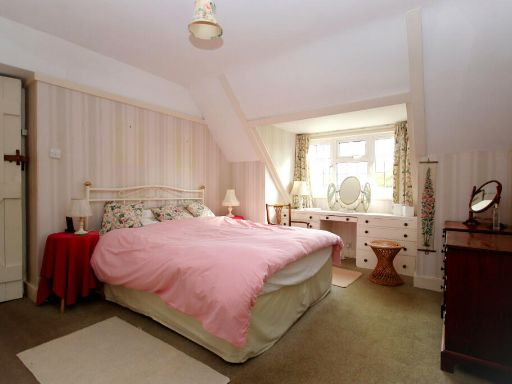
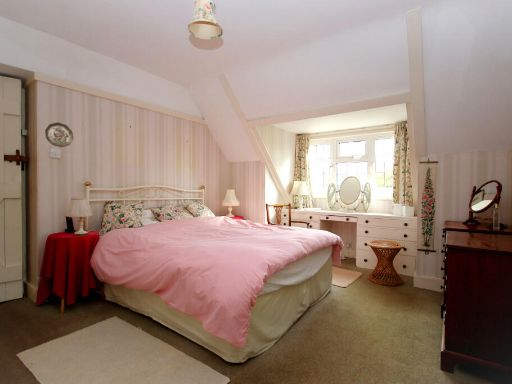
+ decorative plate (59, 135)
